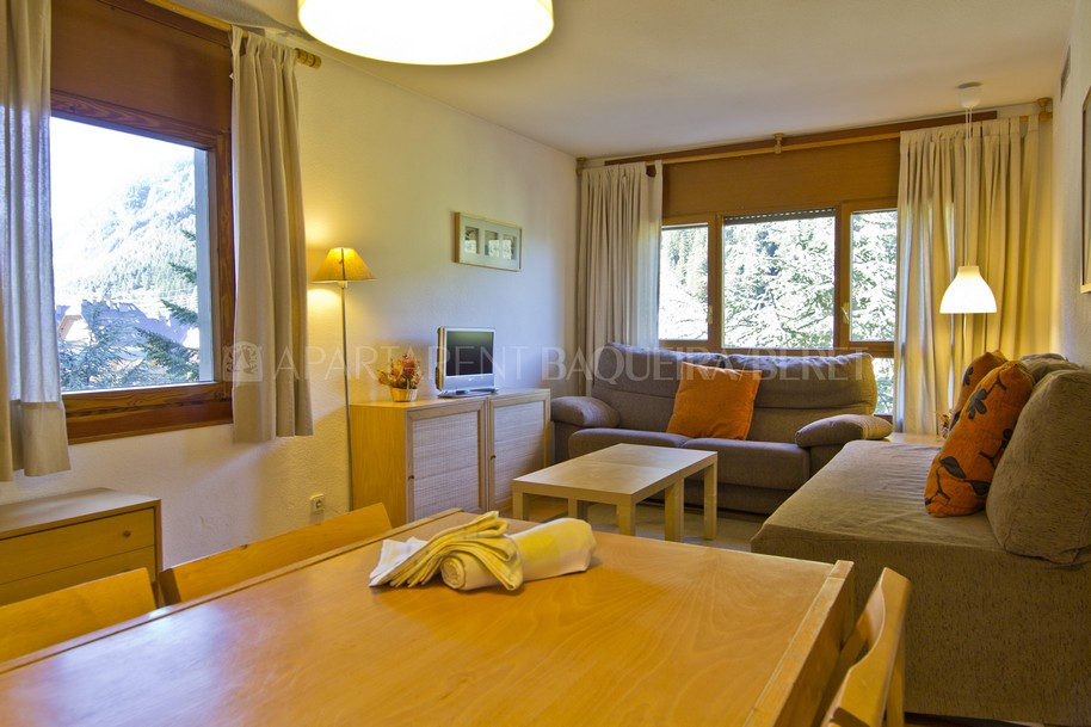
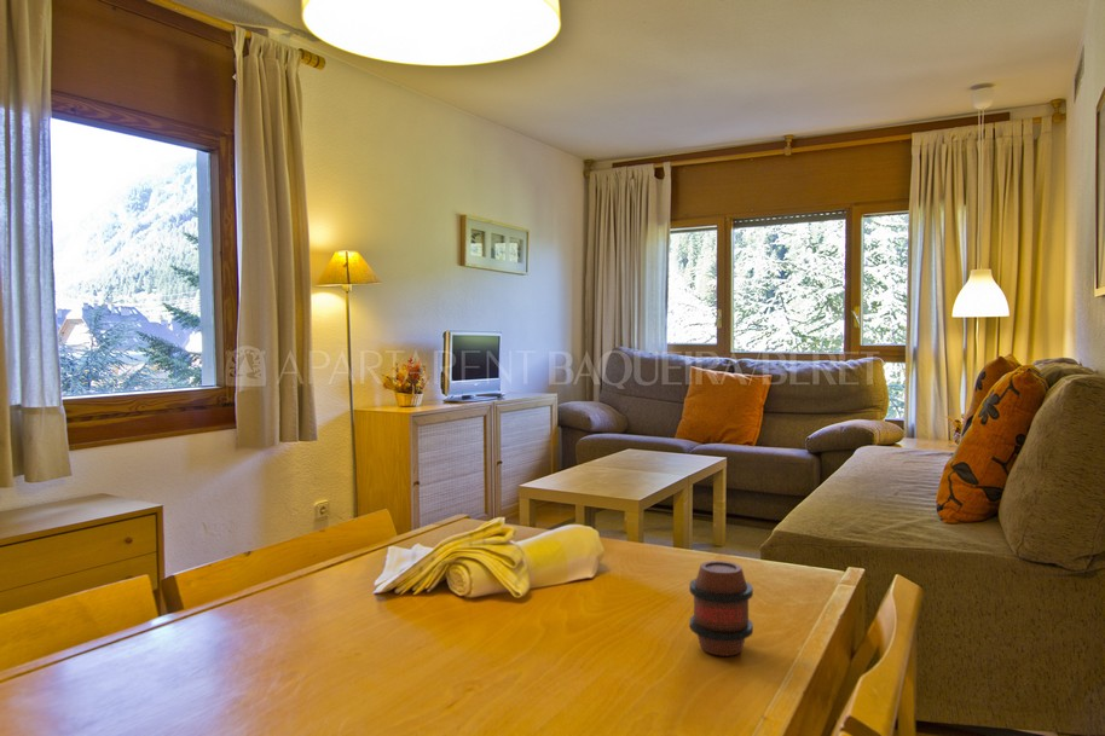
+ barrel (721, 607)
